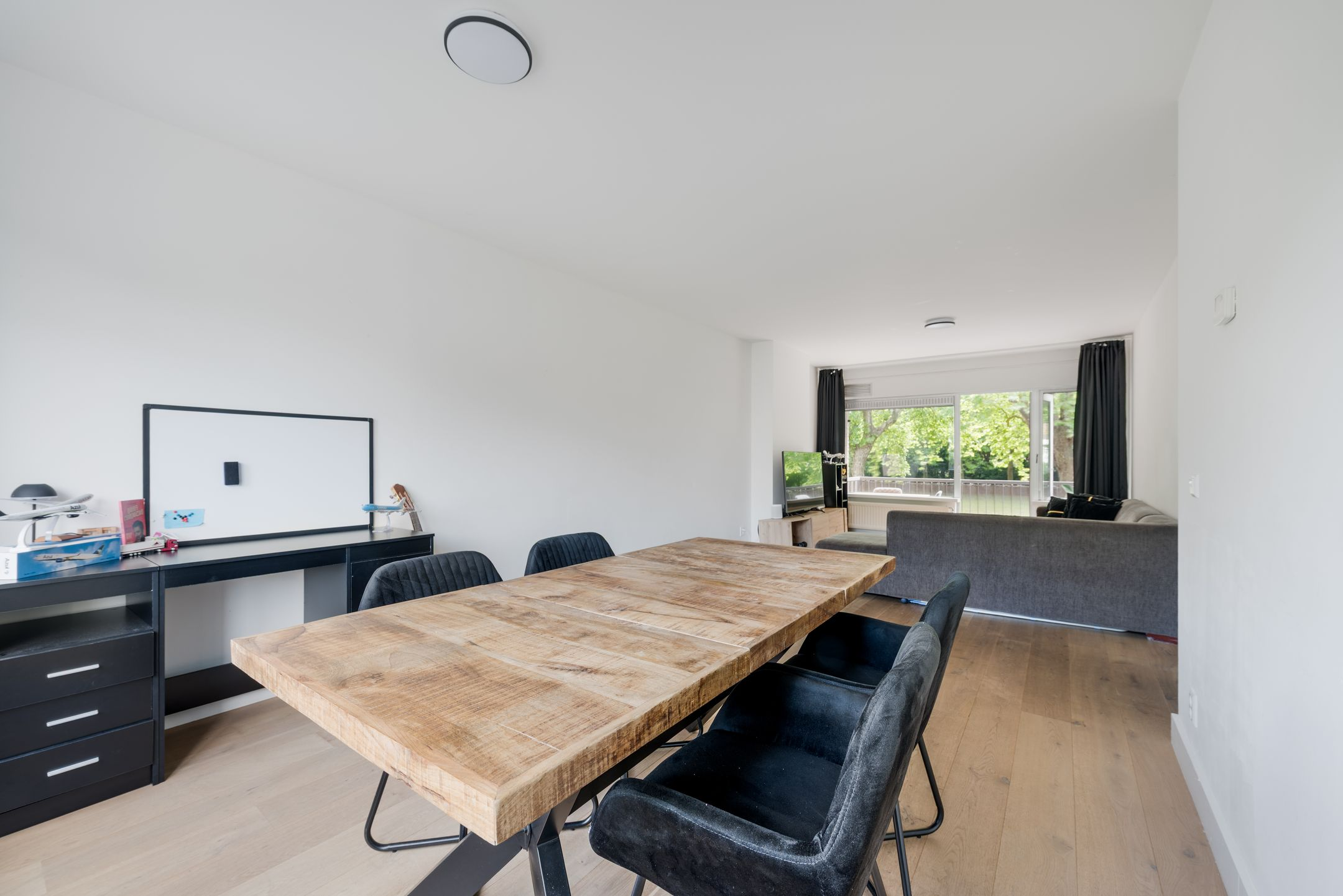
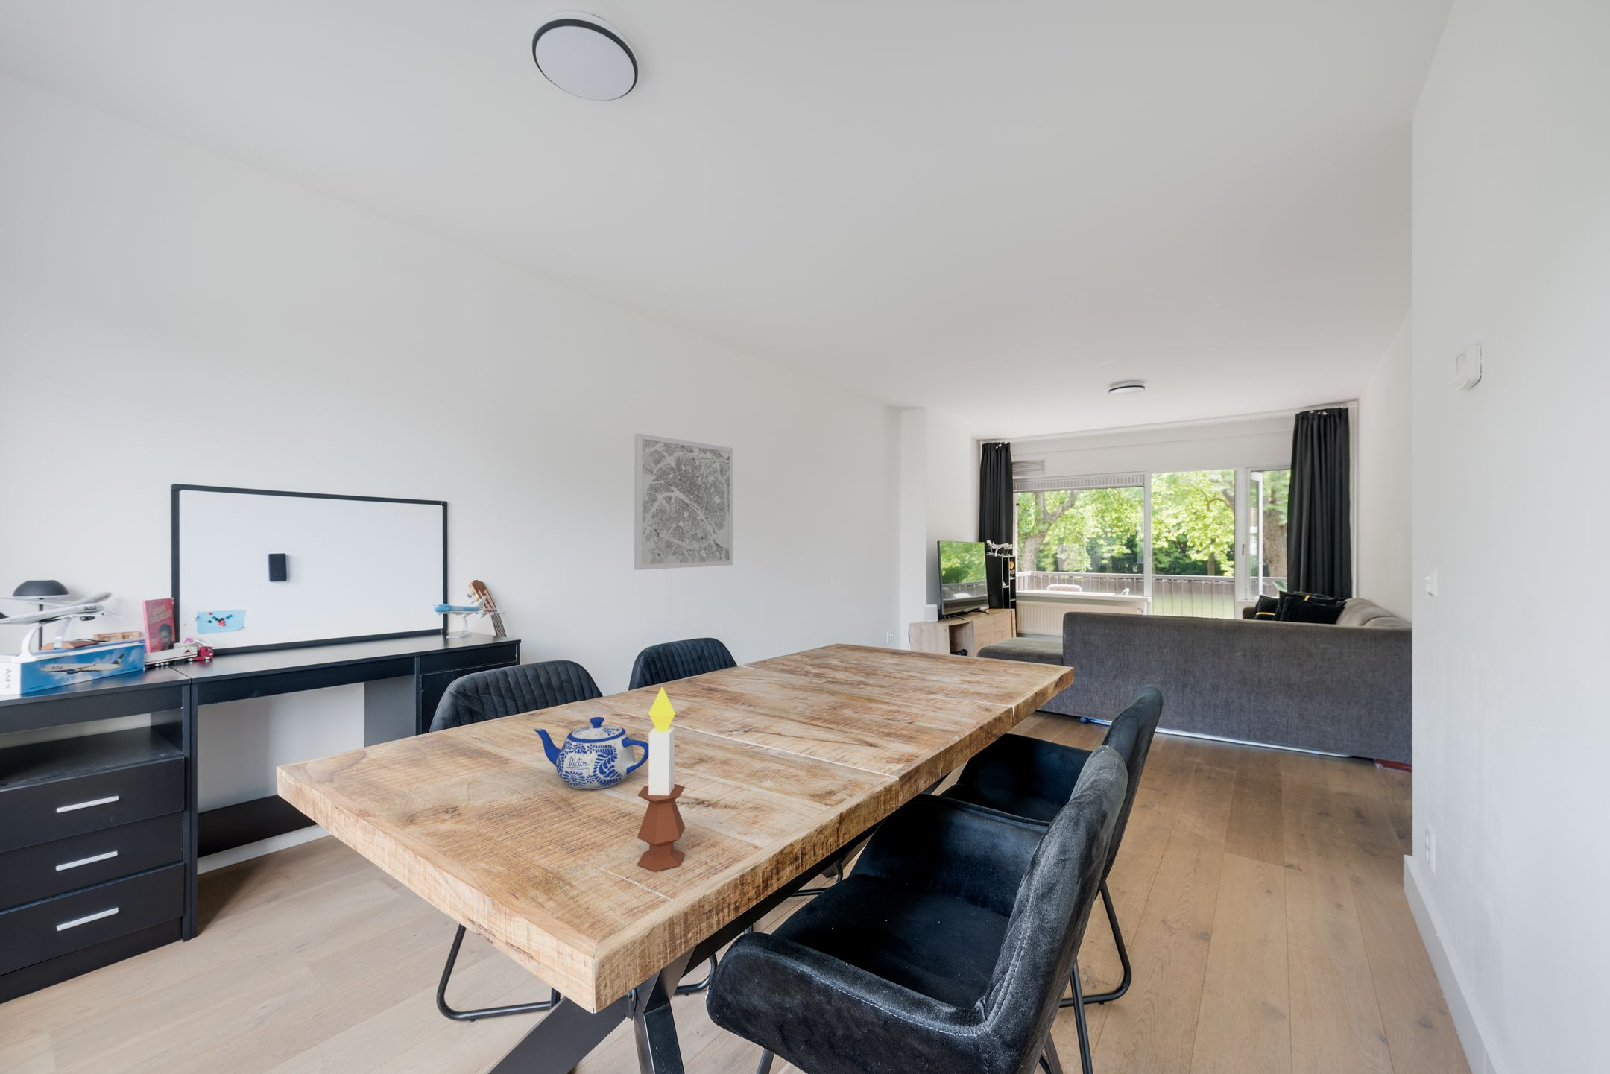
+ candle (662, 772)
+ teapot (590, 748)
+ wall art (687, 503)
